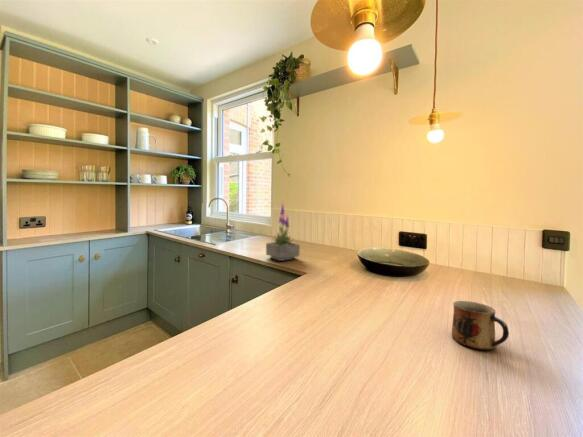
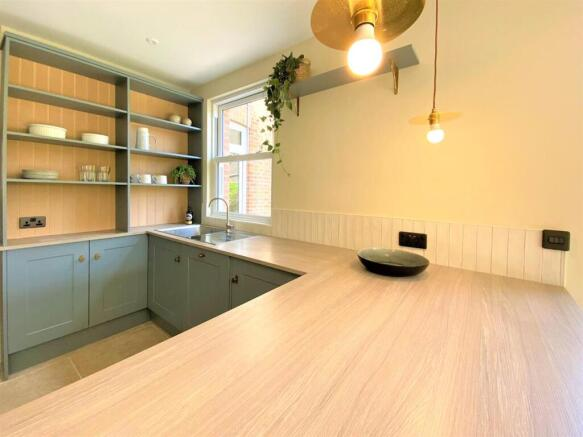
- potted plant (282, 229)
- mug (476, 324)
